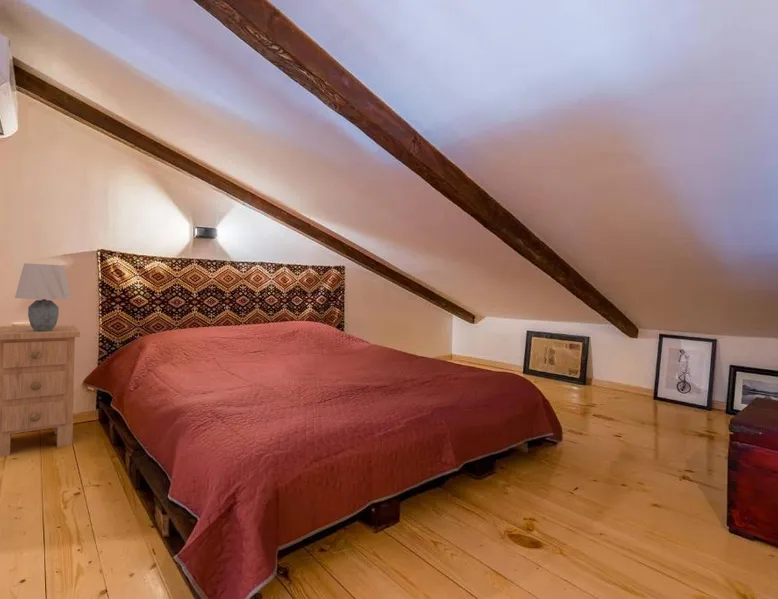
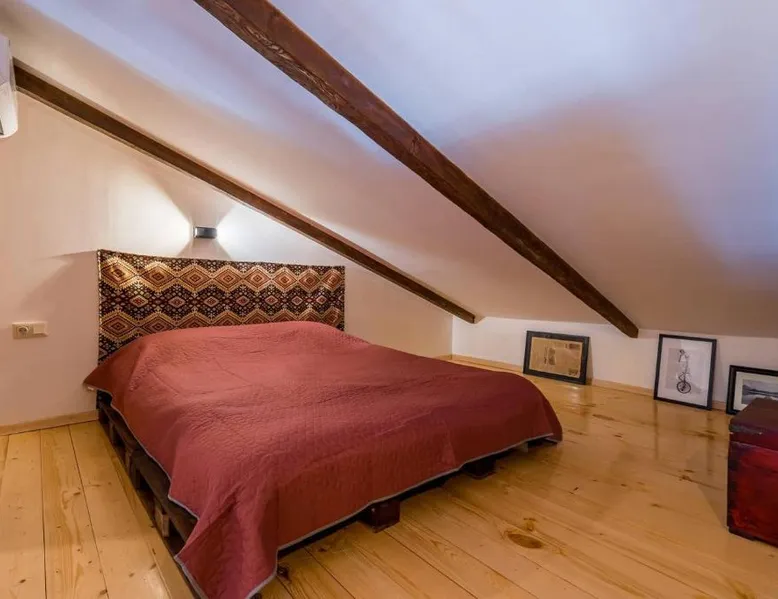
- nightstand (34, 386)
- table lamp (43, 297)
